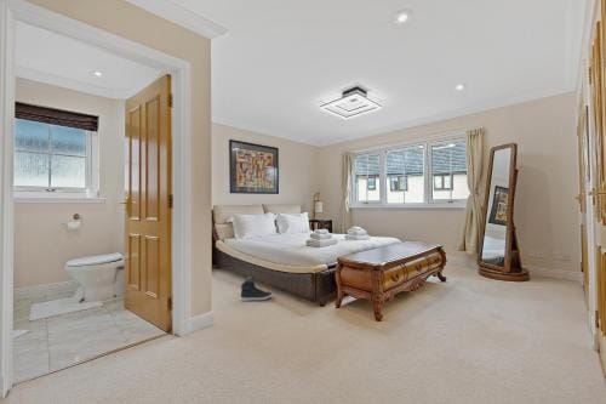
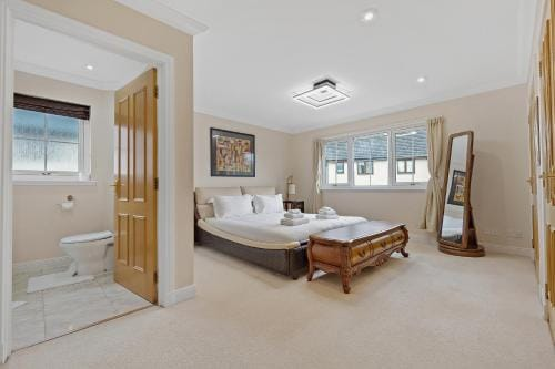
- sneaker (256, 288)
